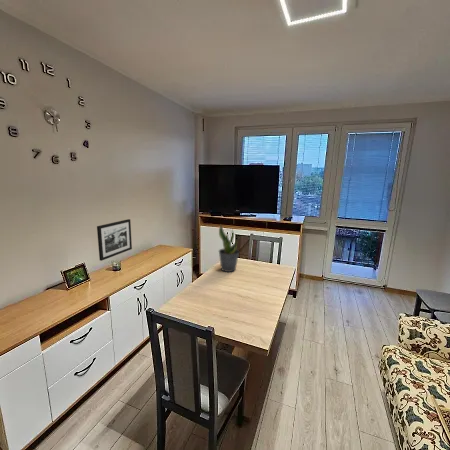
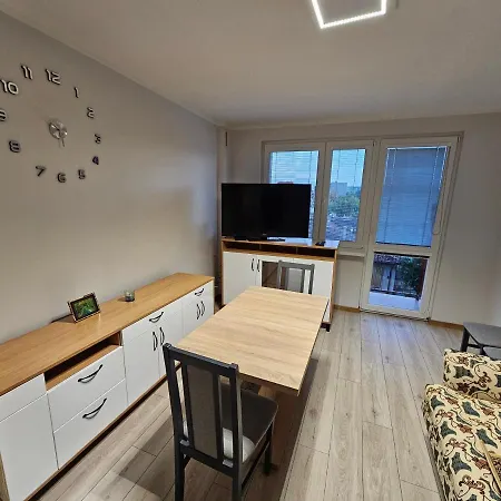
- picture frame (115, 238)
- potted plant (229, 247)
